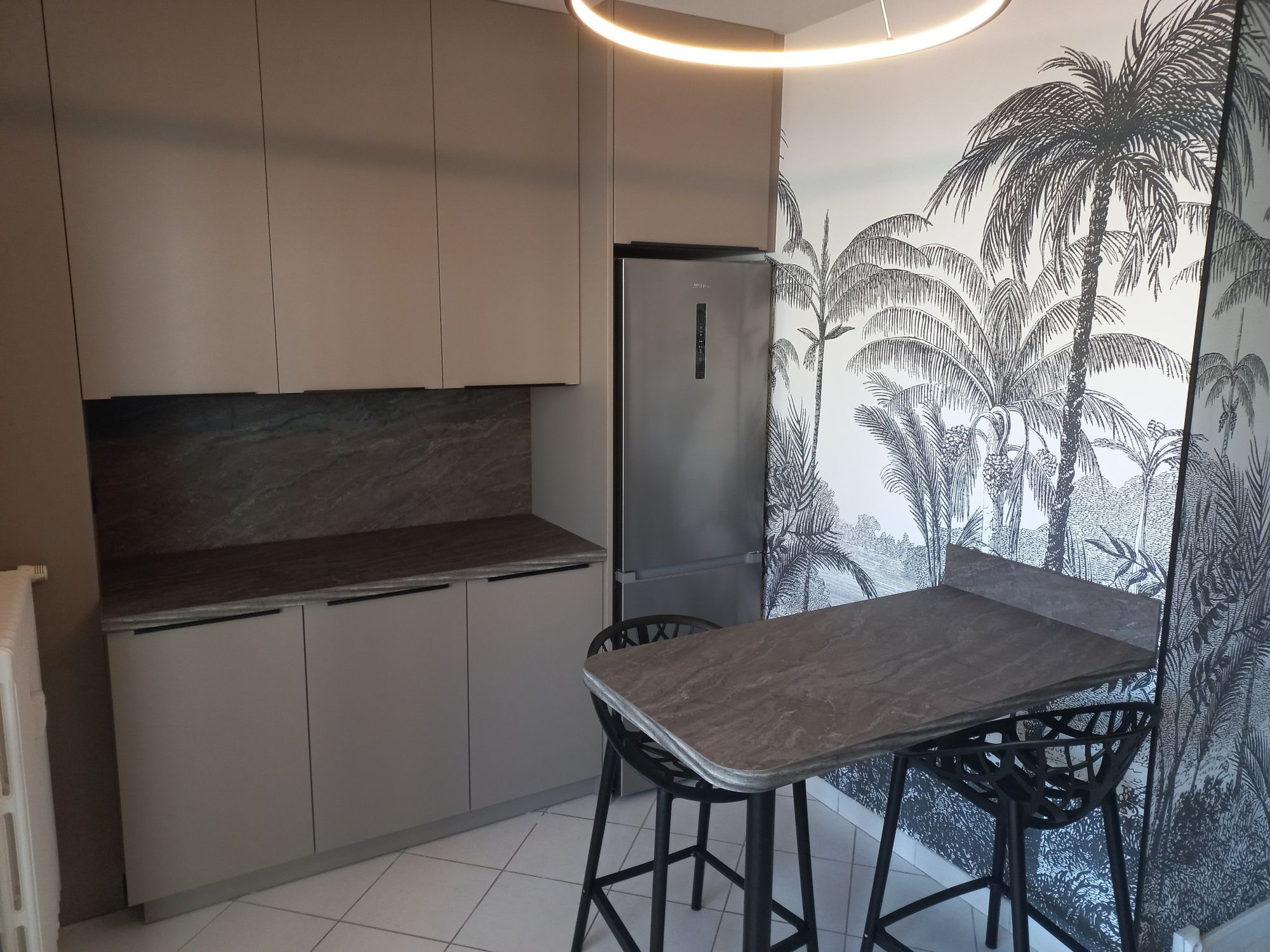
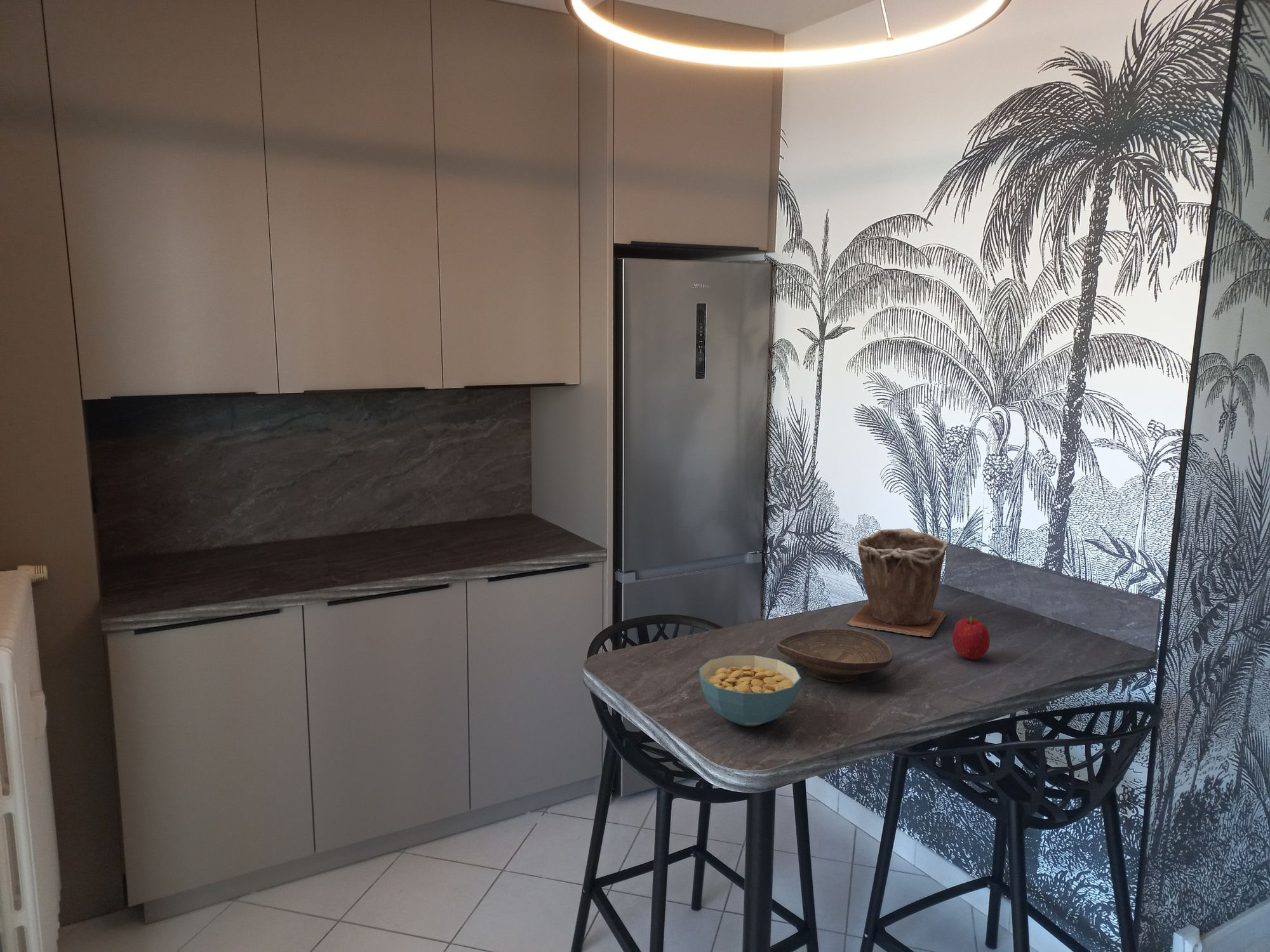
+ cereal bowl (749, 696)
+ fruit (971, 637)
+ decorative bowl (834, 656)
+ plant pot (899, 578)
